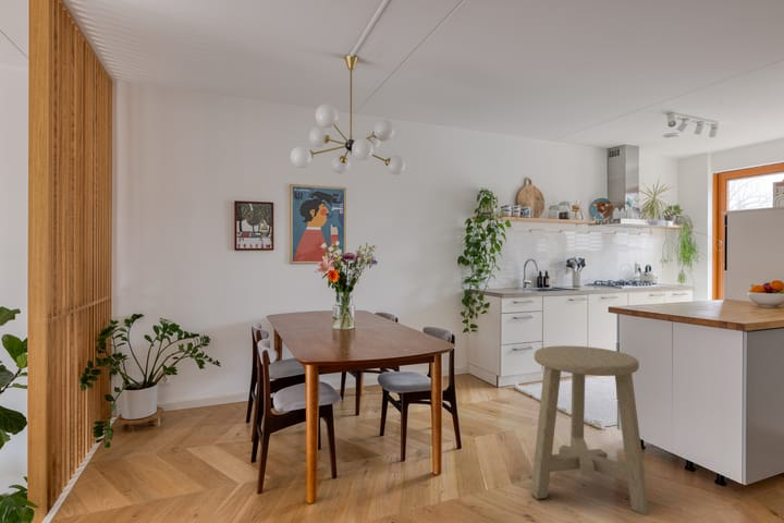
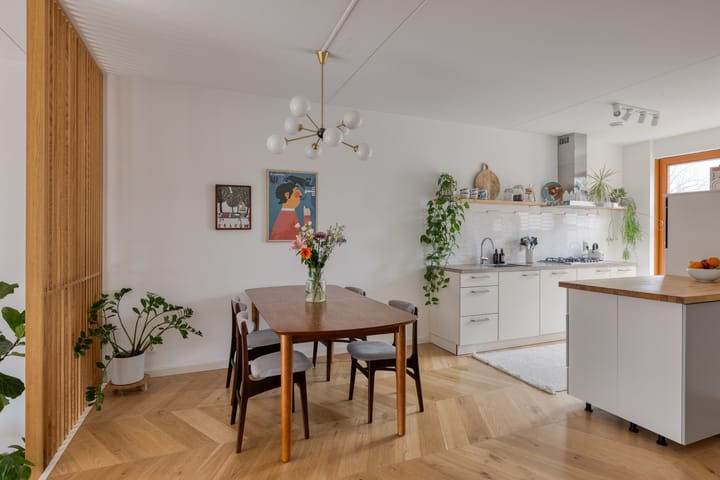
- stool (583, 419)
